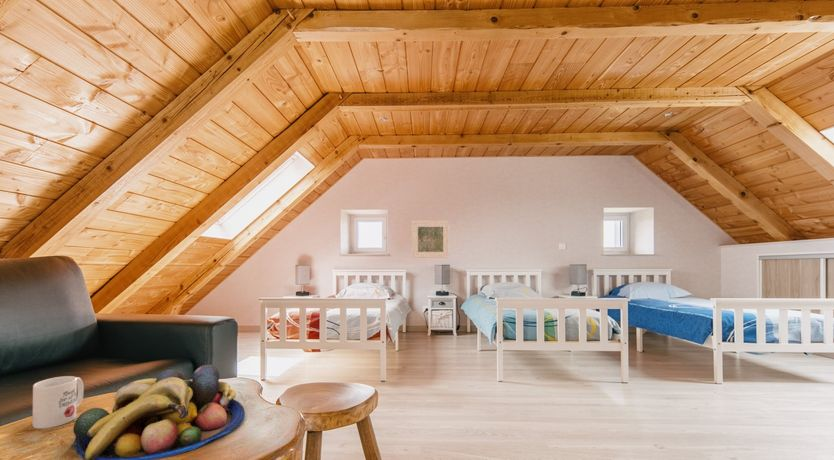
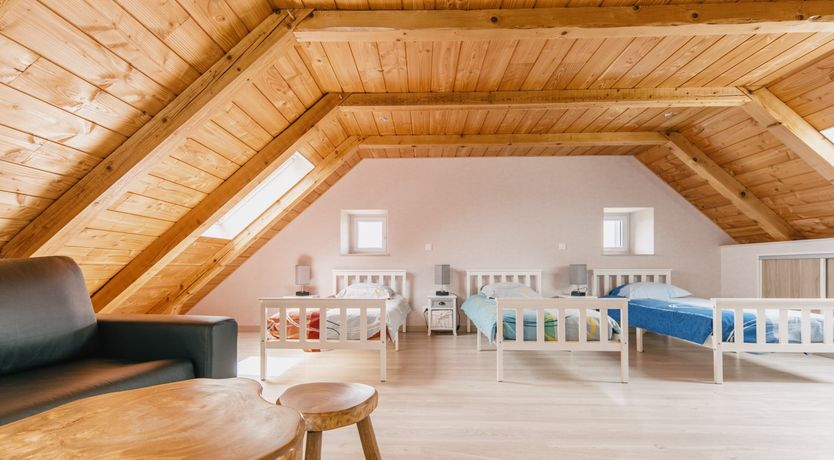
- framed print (430, 239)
- fruit bowl (167, 400)
- mug (61, 398)
